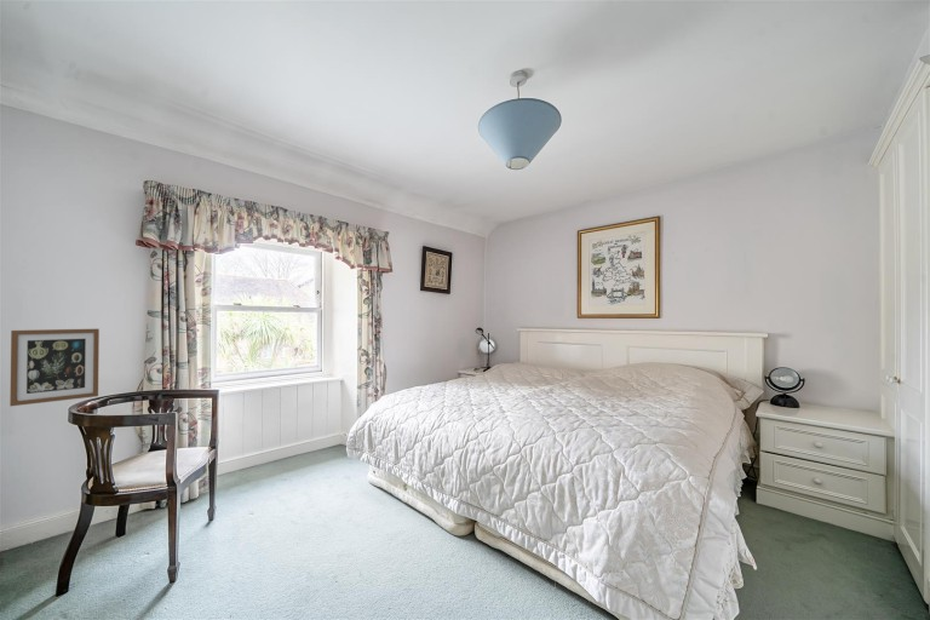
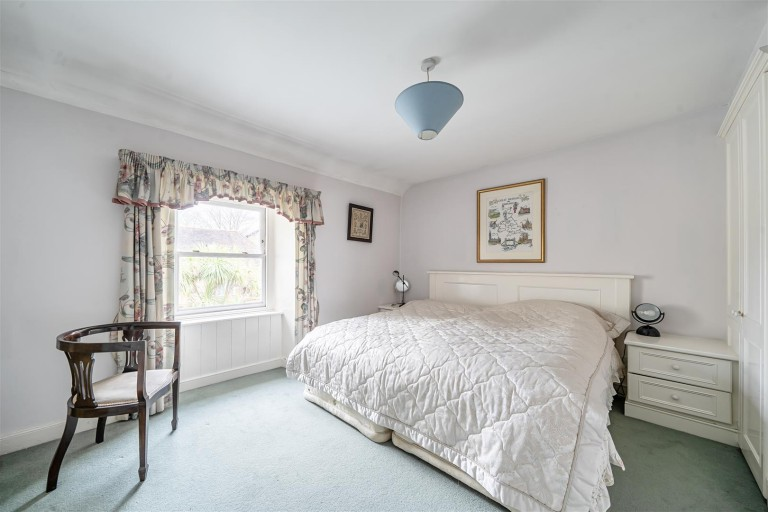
- wall art (57, 364)
